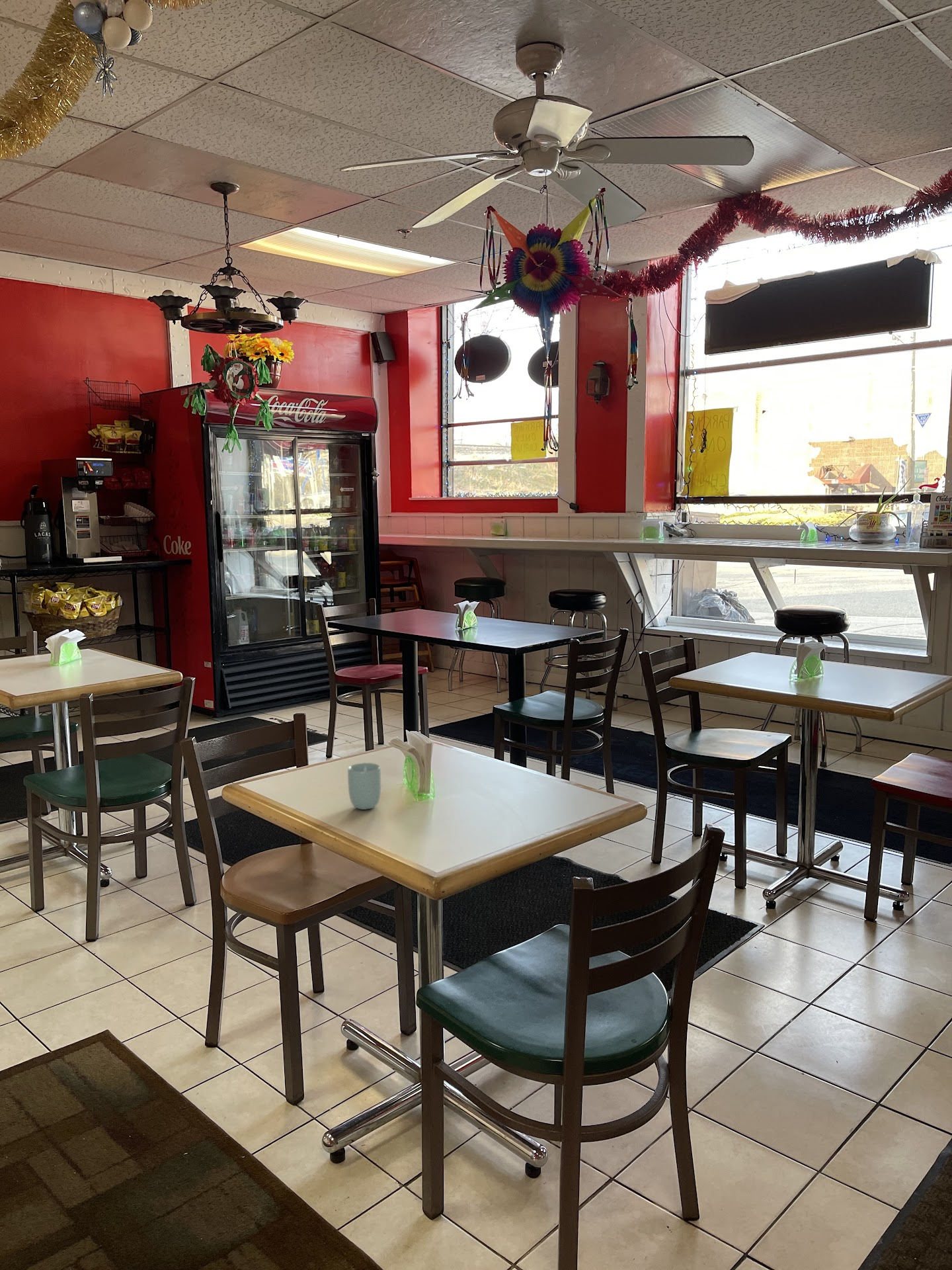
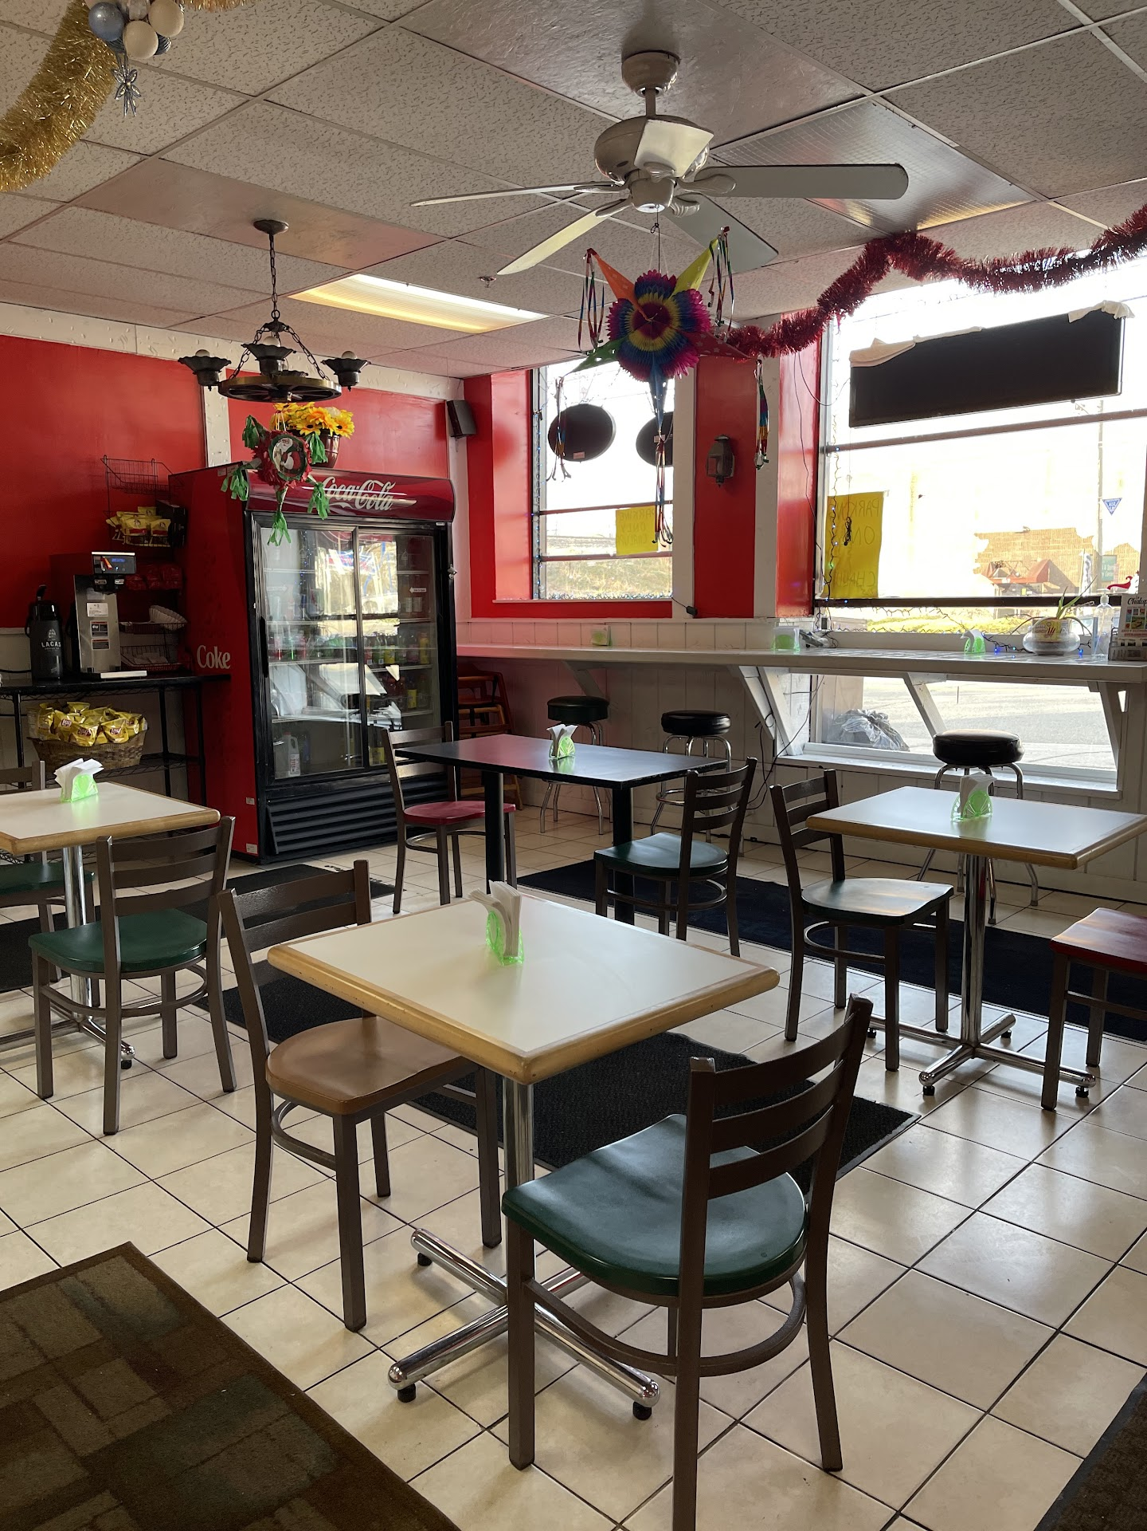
- cup (364, 787)
